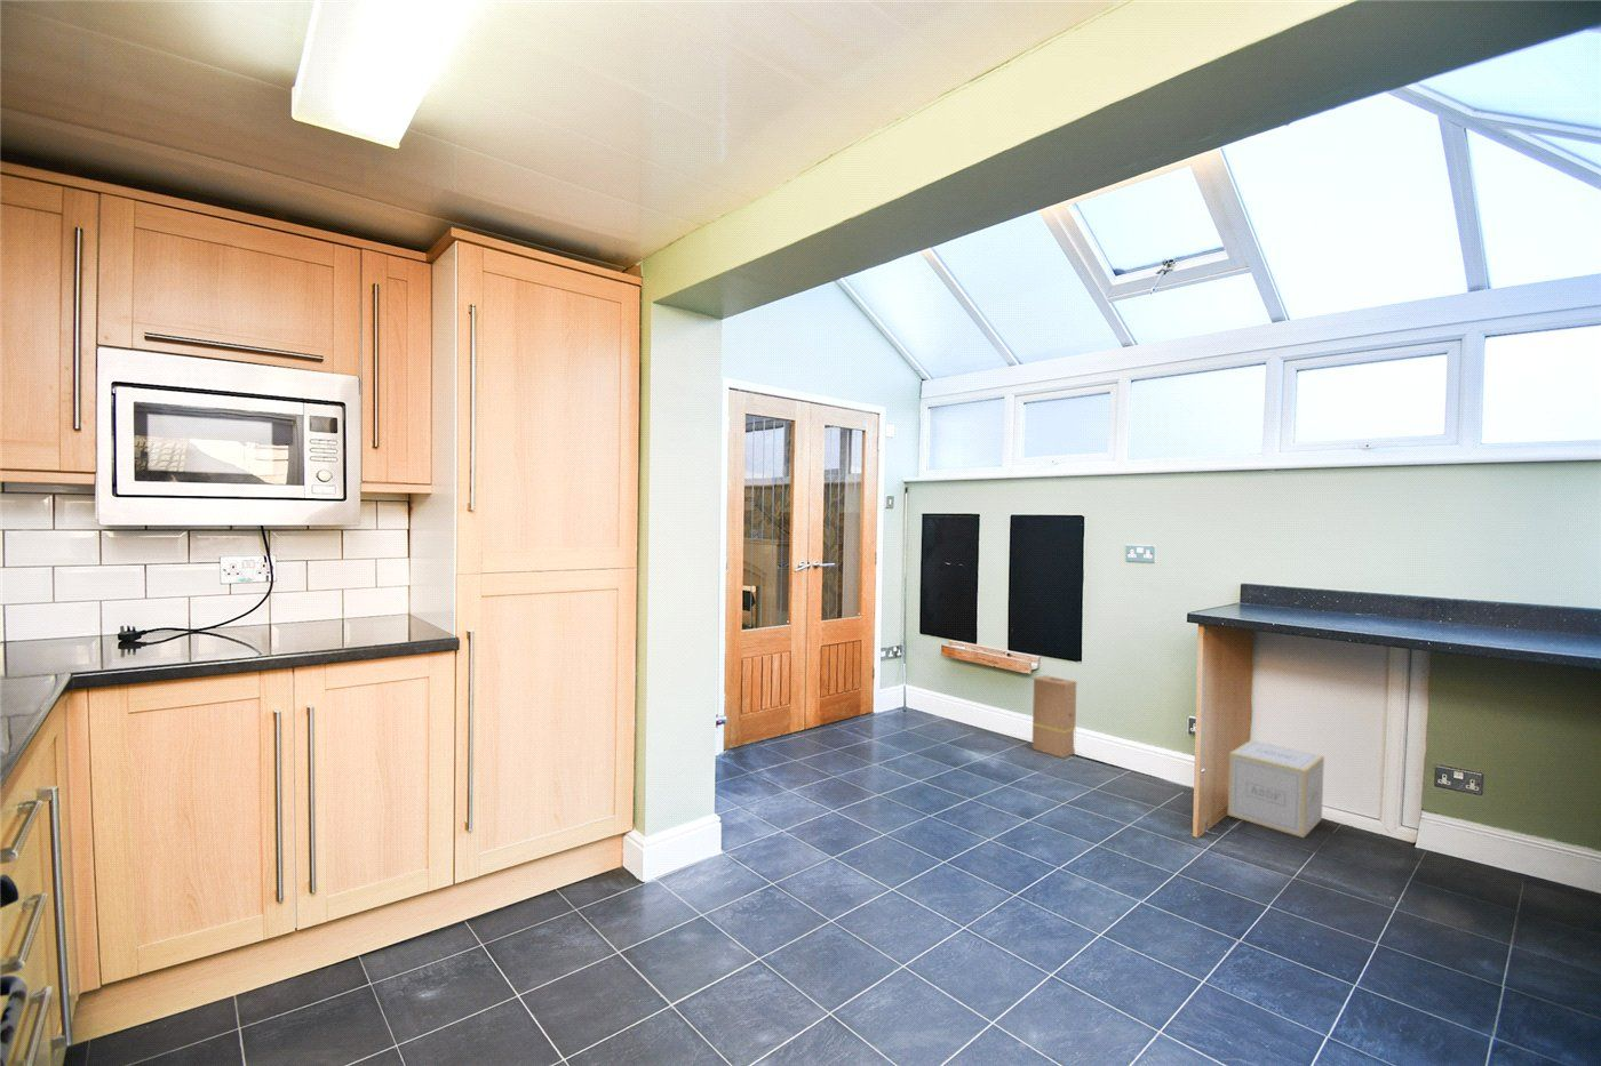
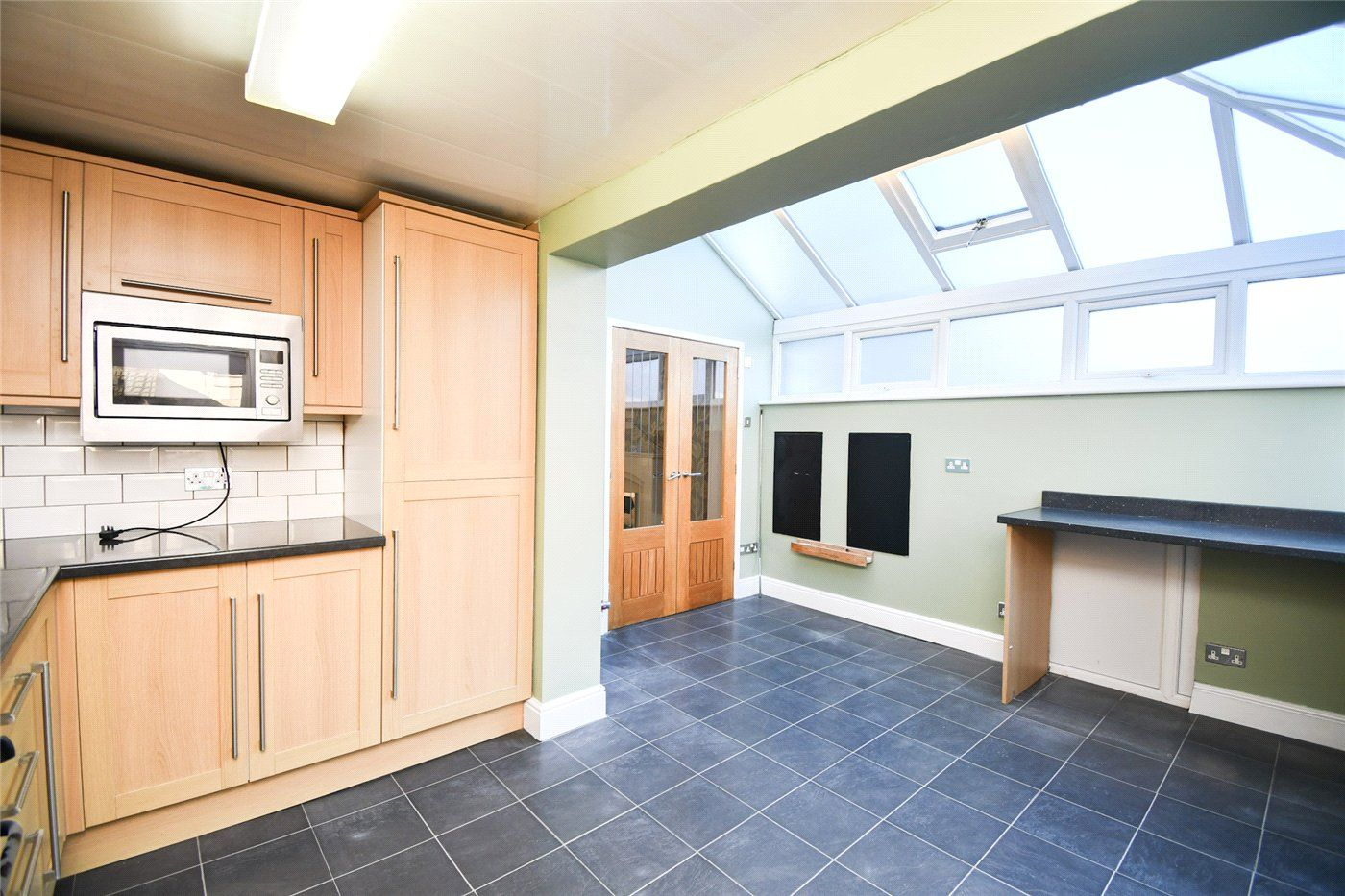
- box (1275, 785)
- cardboard box (1053, 715)
